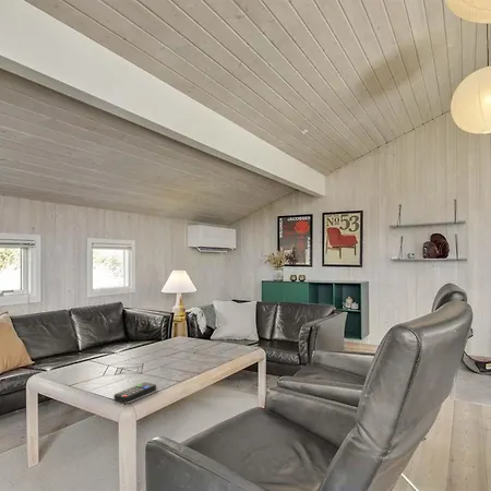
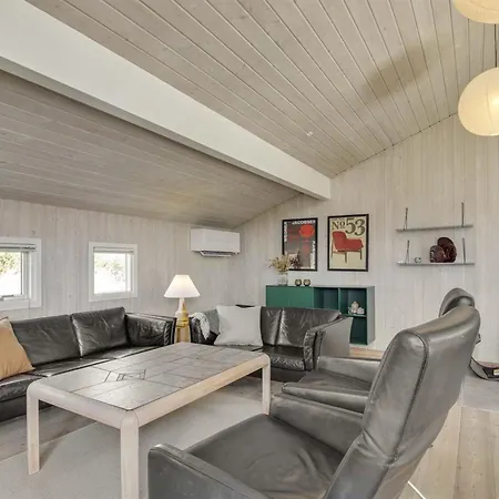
- remote control (135, 391)
